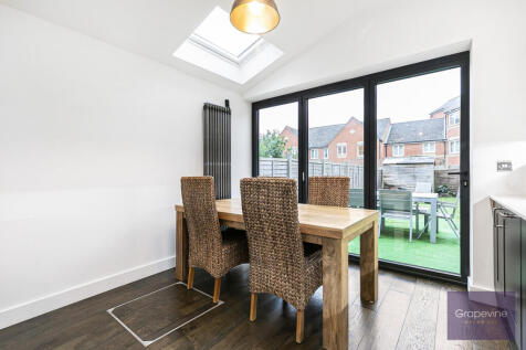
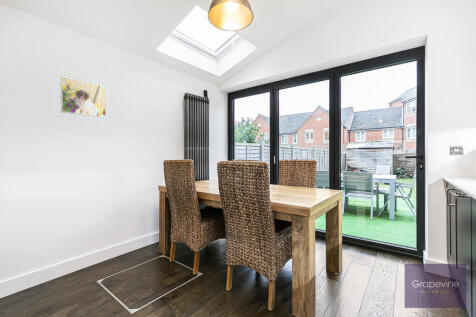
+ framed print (84, 98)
